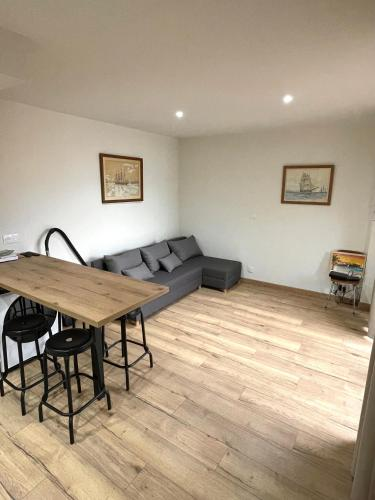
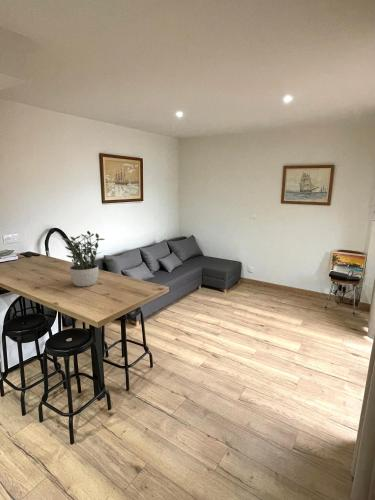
+ potted plant (85, 257)
